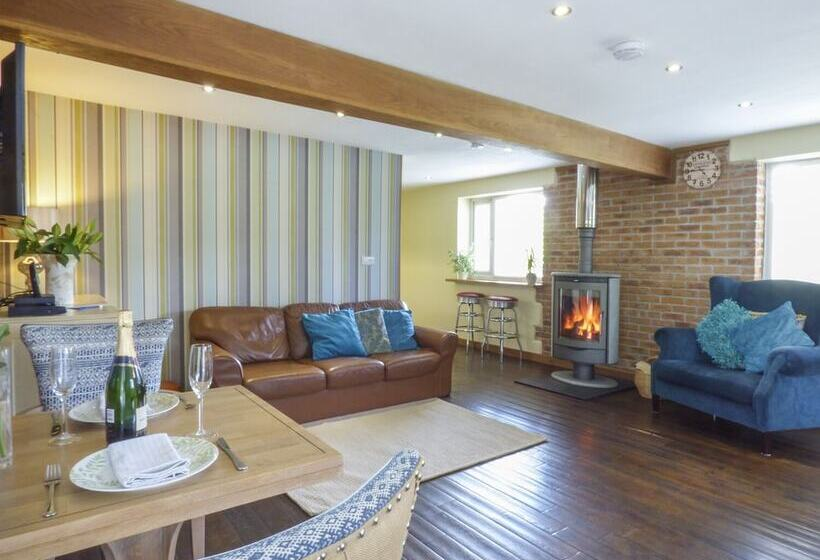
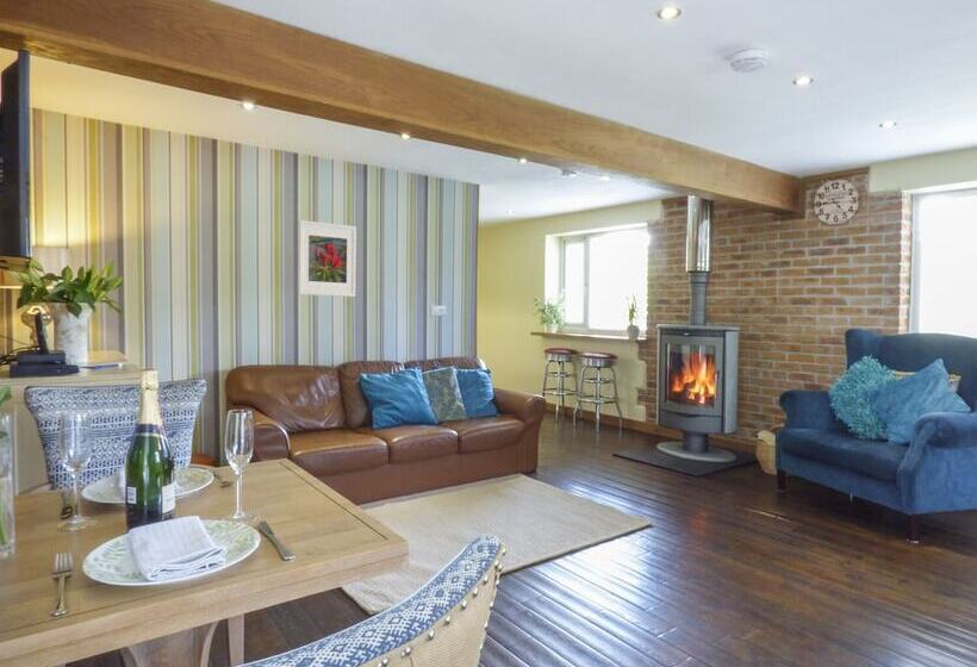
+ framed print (328, 258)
